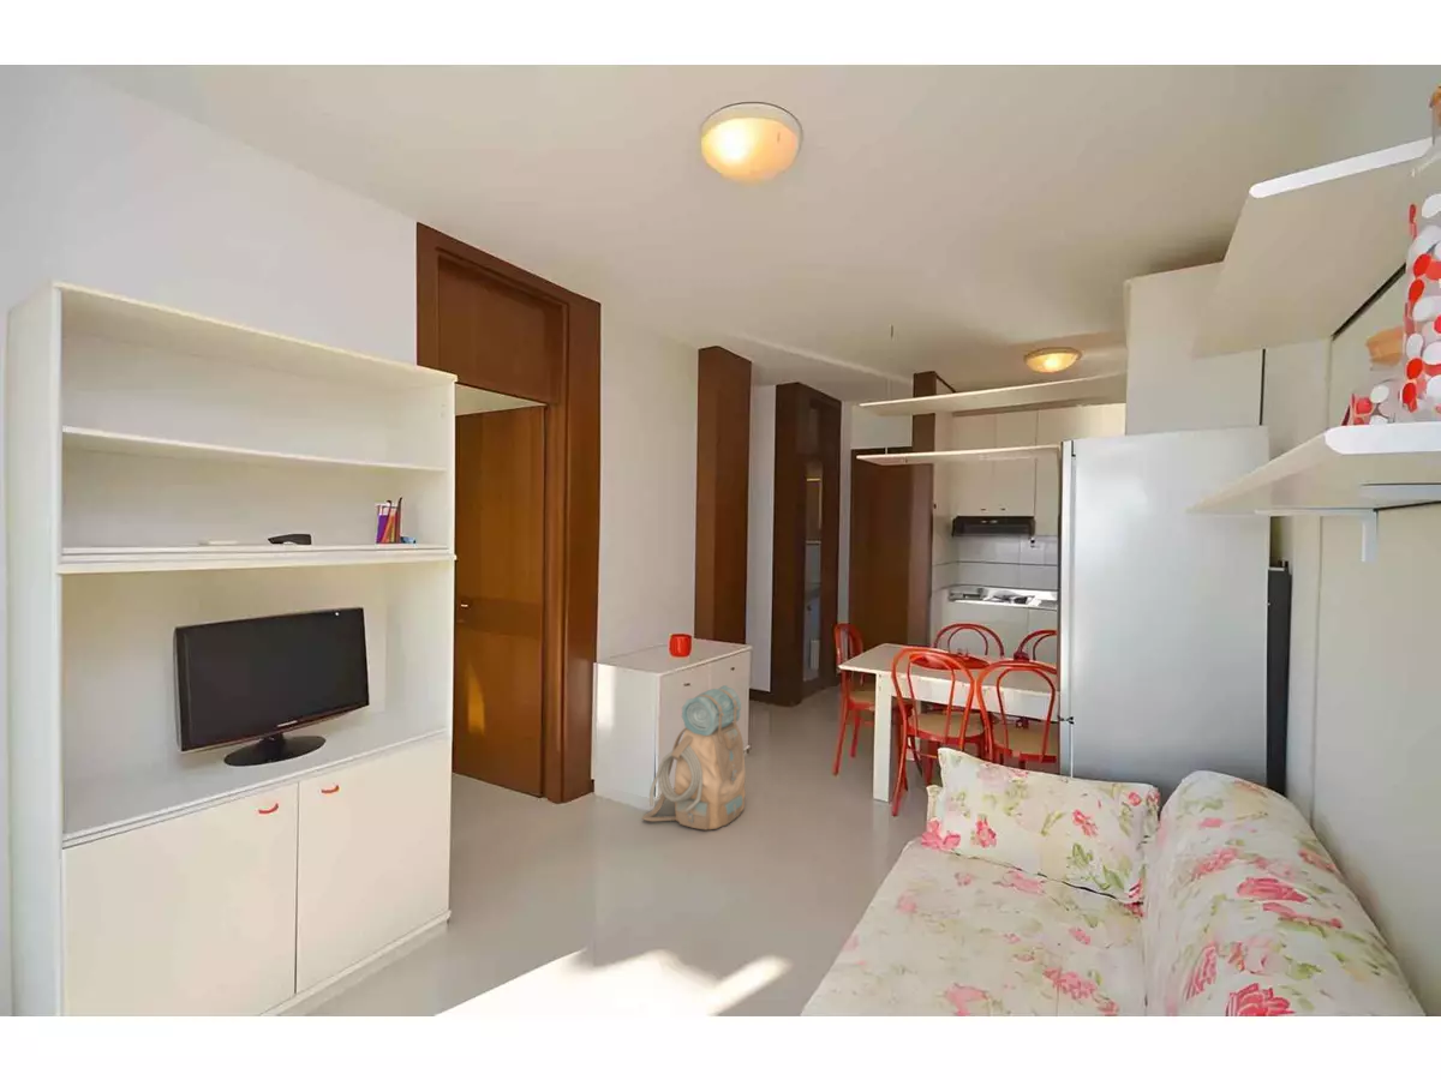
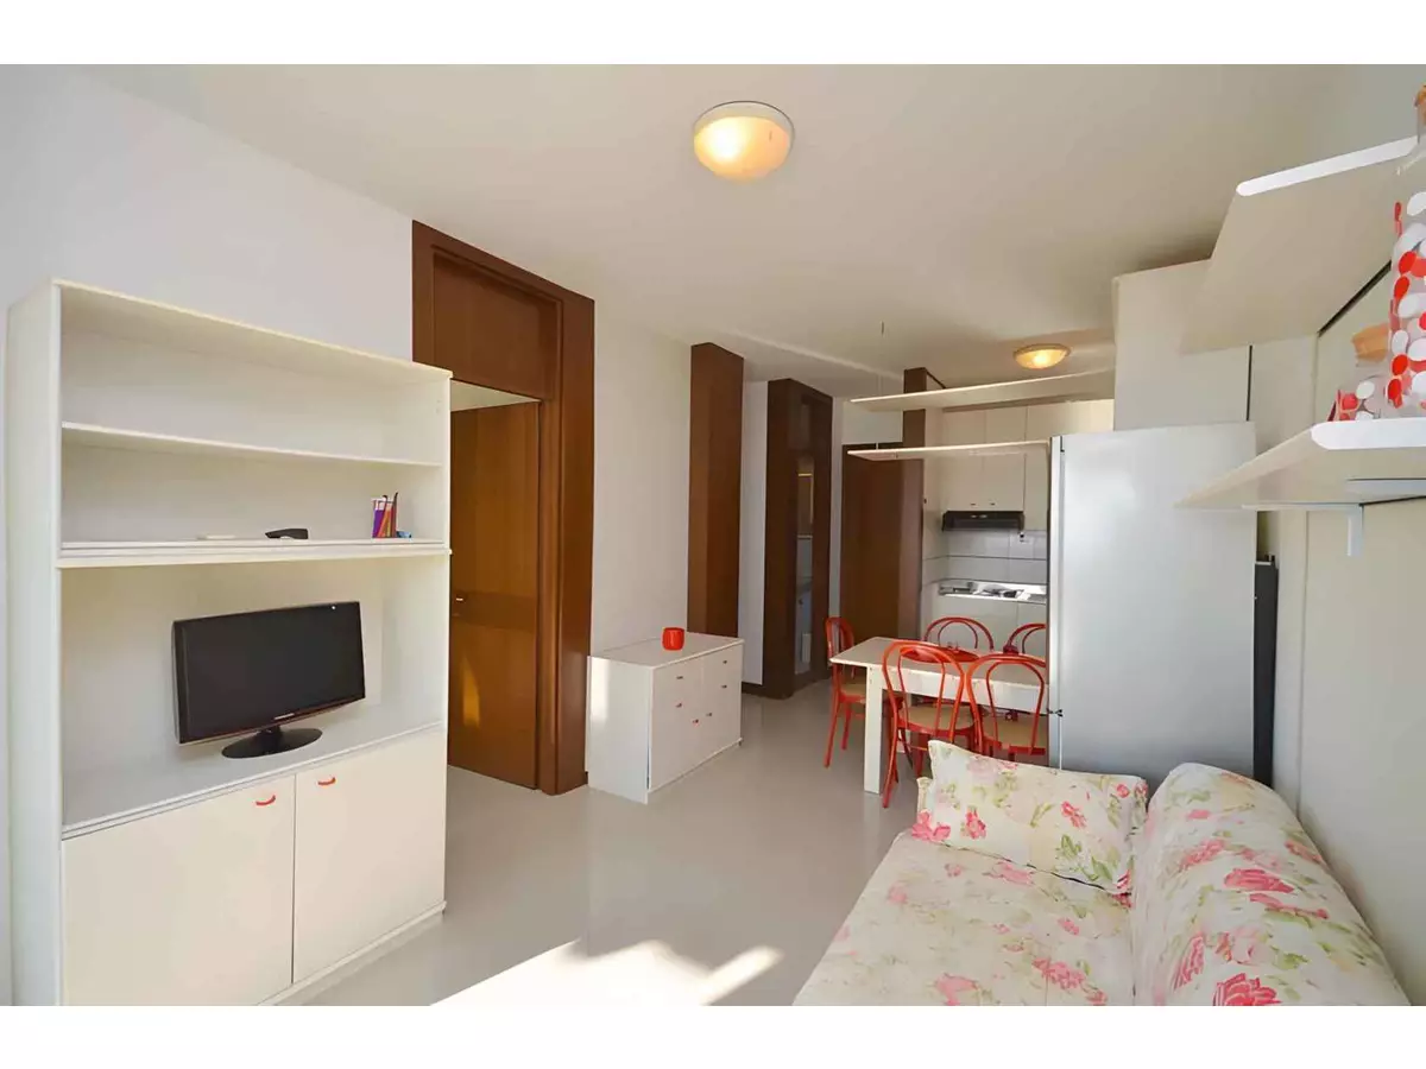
- backpack (701, 751)
